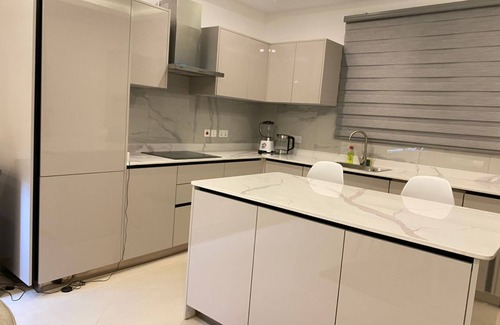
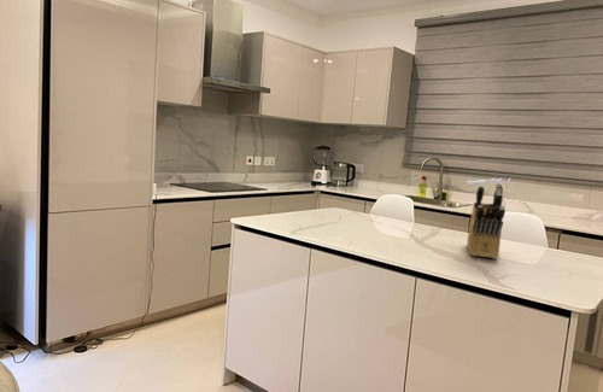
+ knife block (486, 217)
